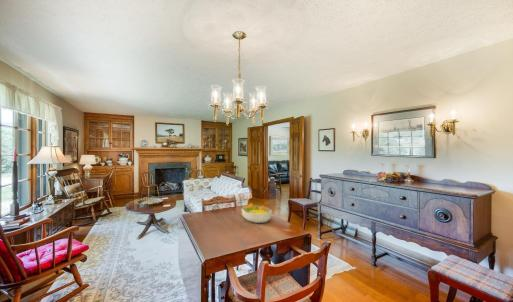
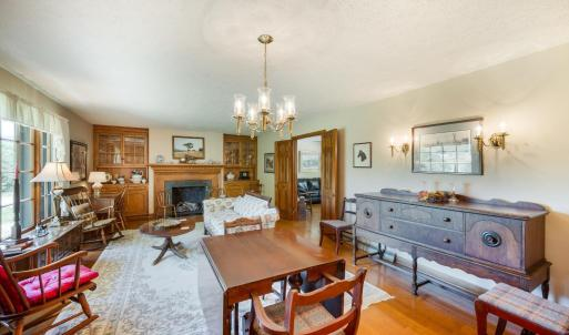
- fruit bowl (256, 212)
